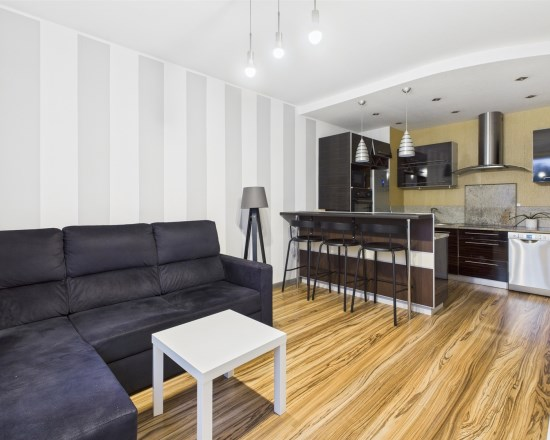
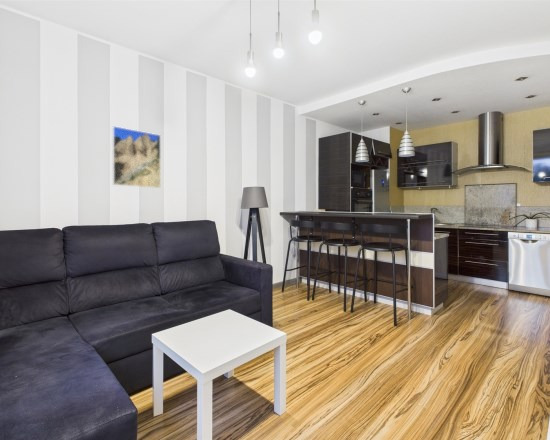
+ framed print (137, 158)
